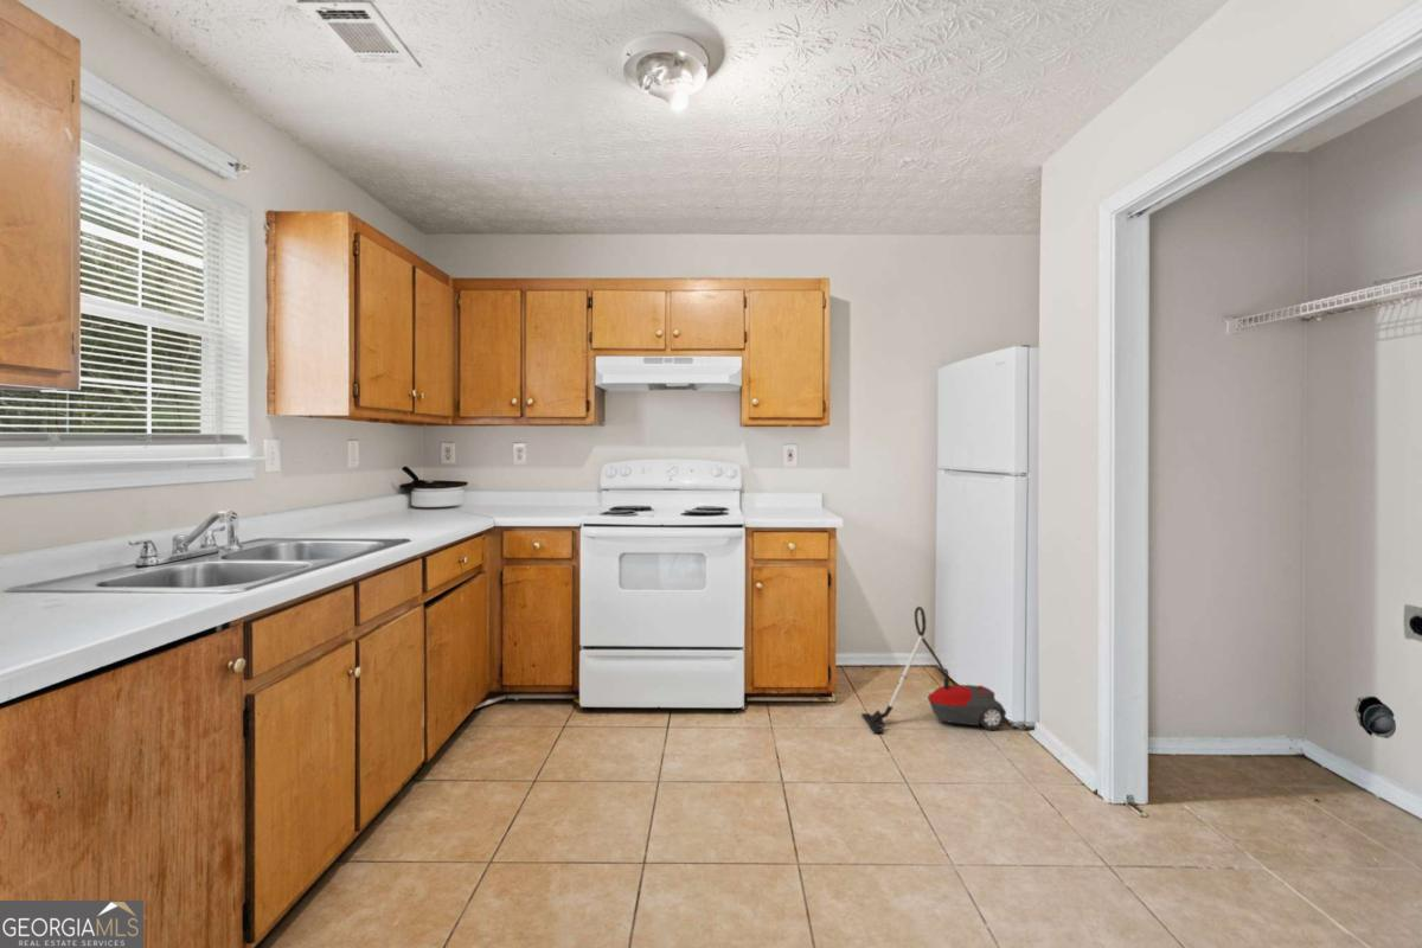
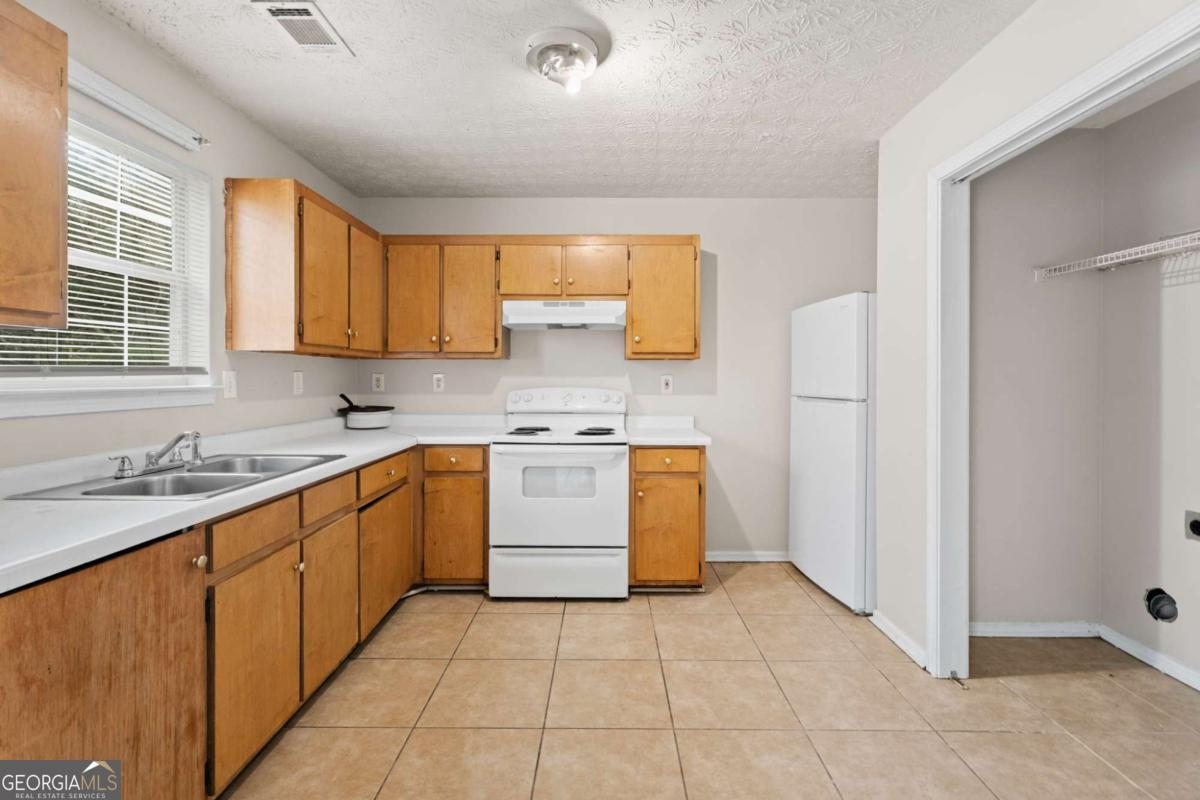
- vacuum cleaner (935, 659)
